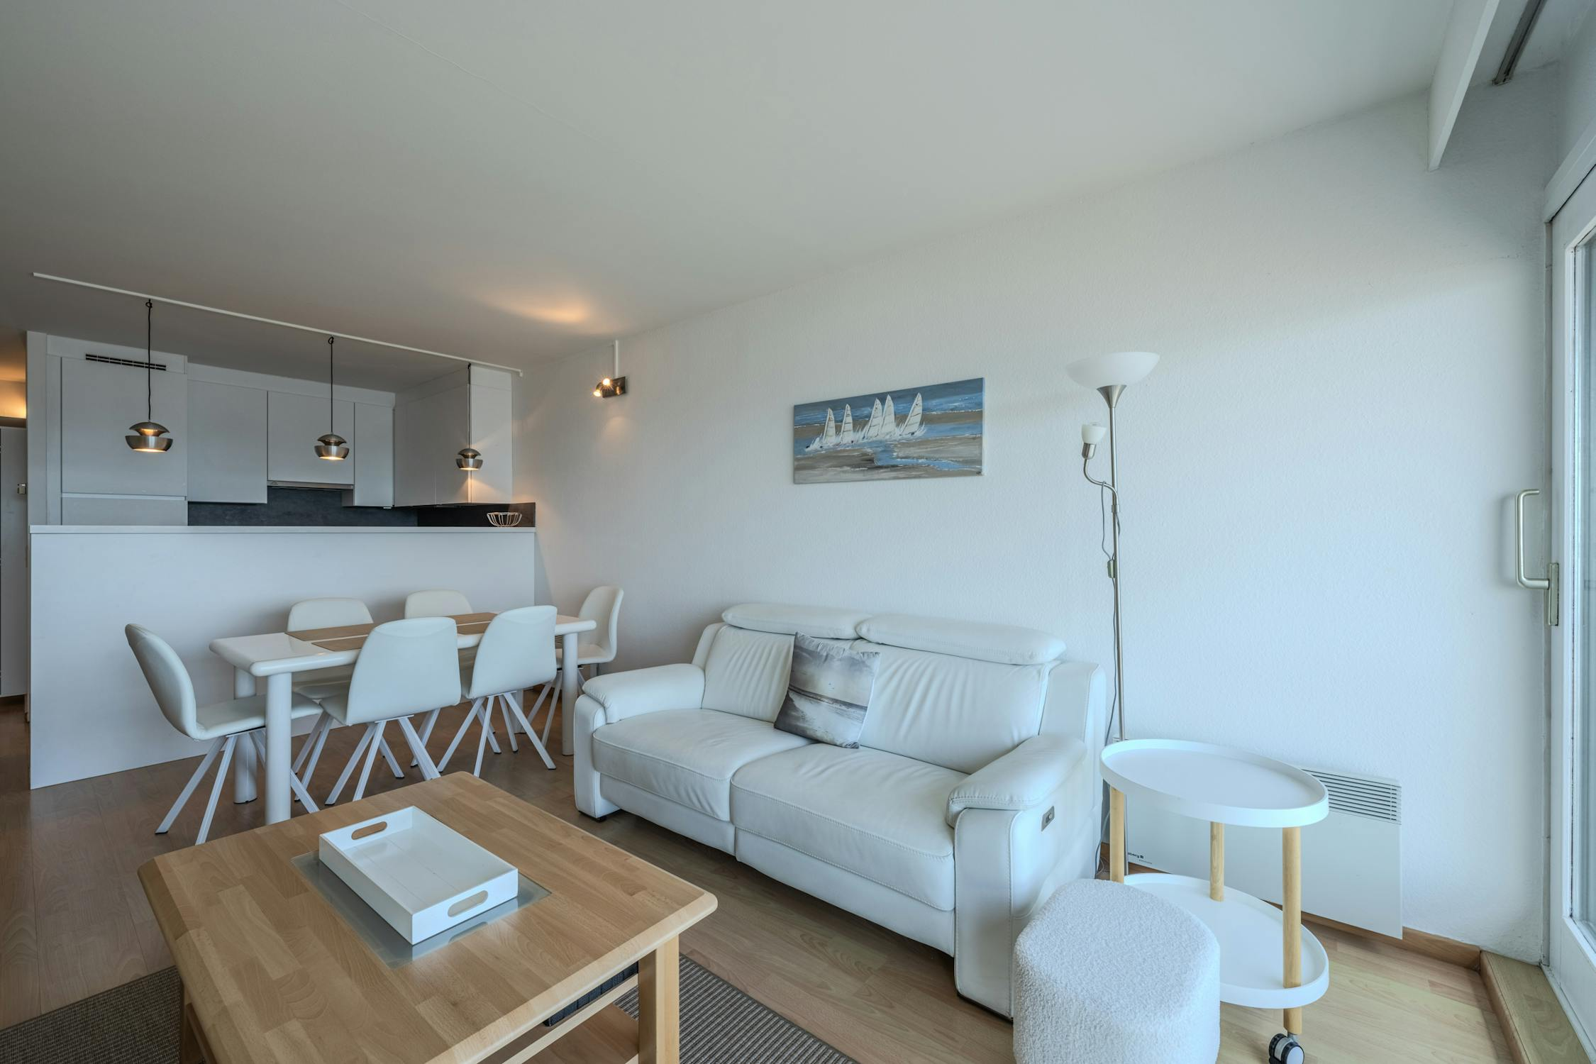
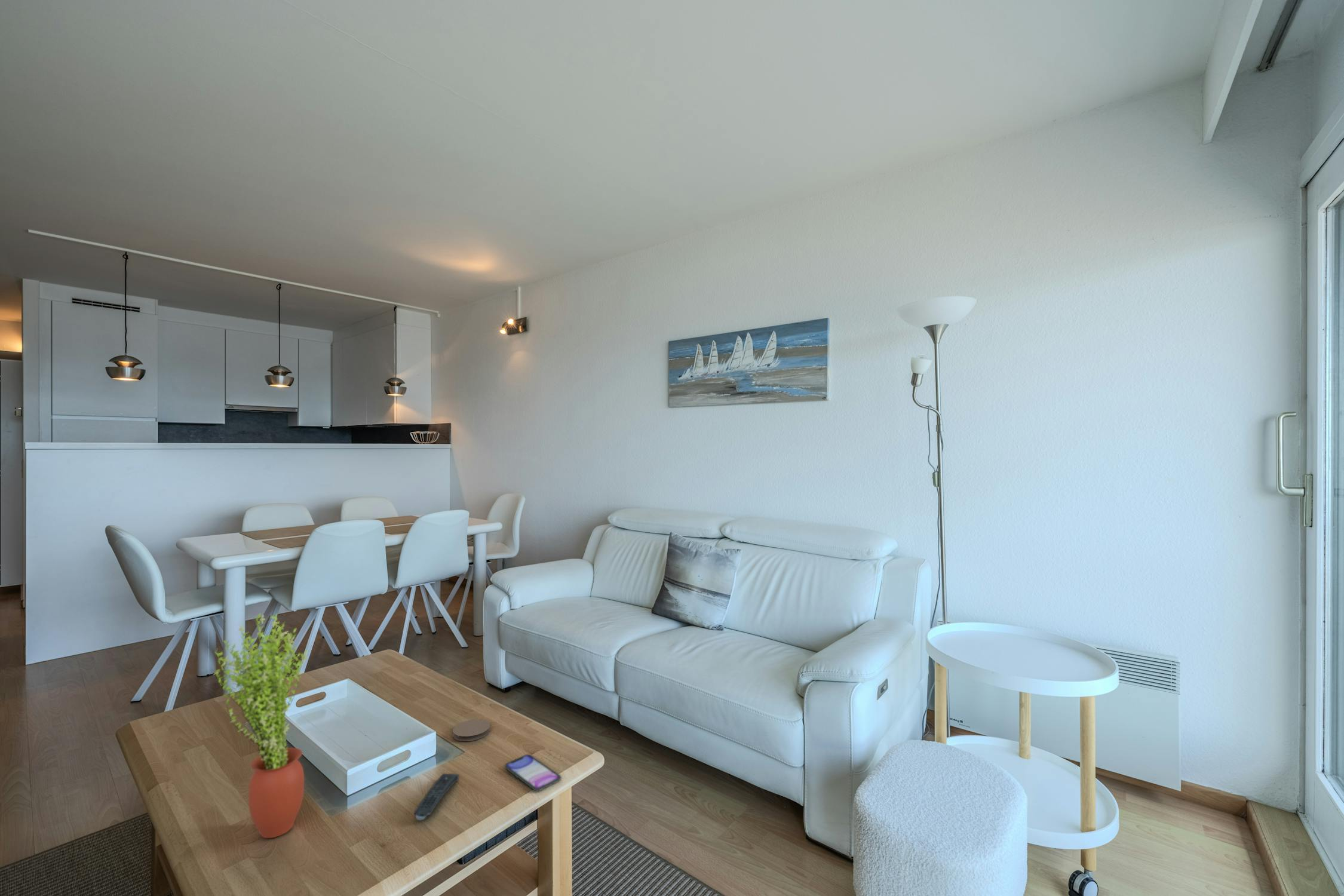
+ potted plant (259, 726)
+ remote control (436, 795)
+ smartphone (532, 772)
+ coaster (471, 730)
